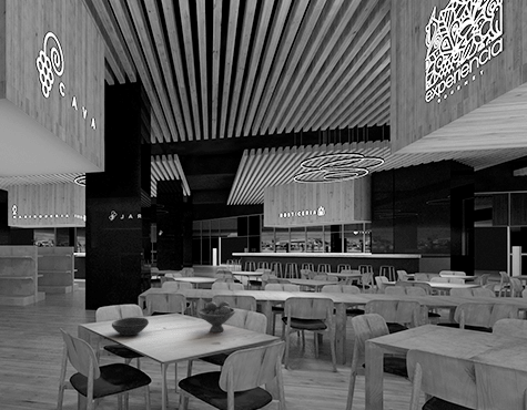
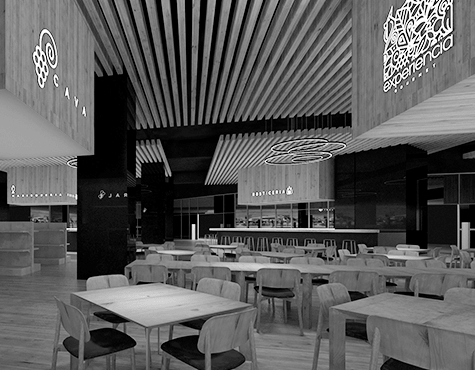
- fruit bowl (216, 317)
- bowl (130, 327)
